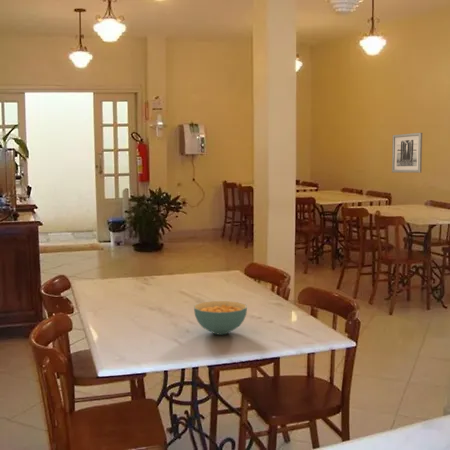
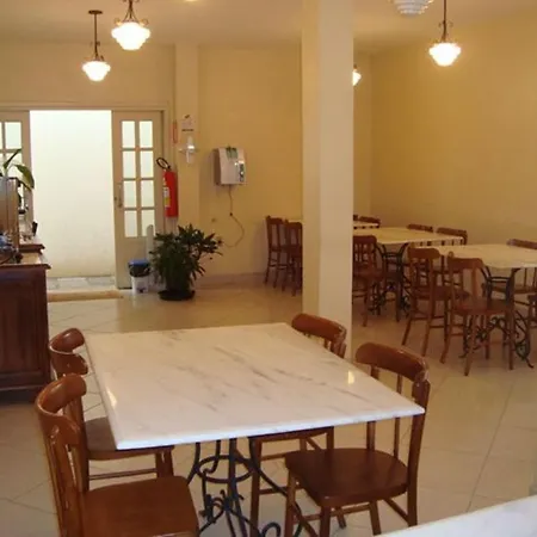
- cereal bowl (220, 319)
- wall art (406, 153)
